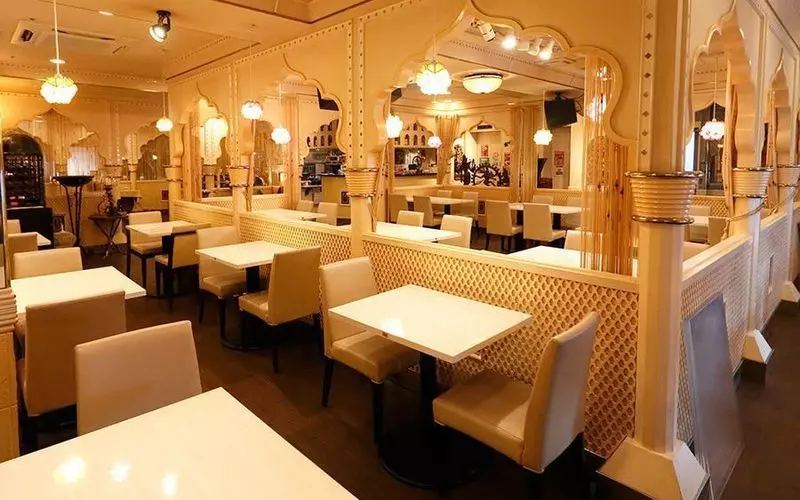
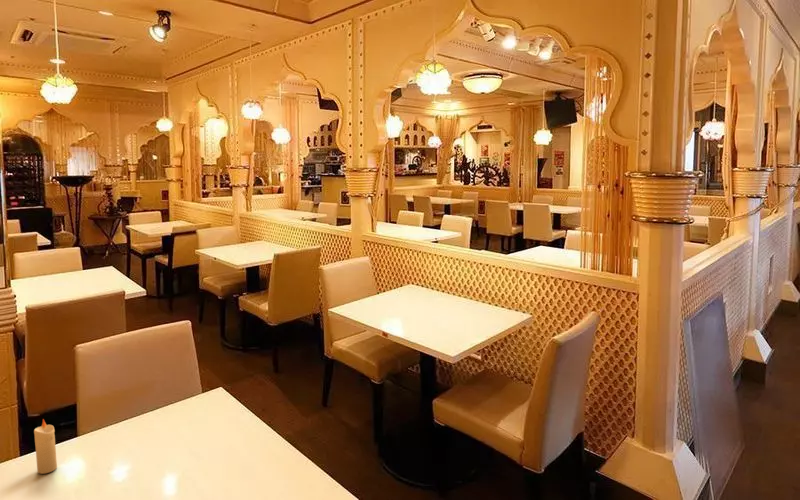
+ candle (45, 444)
